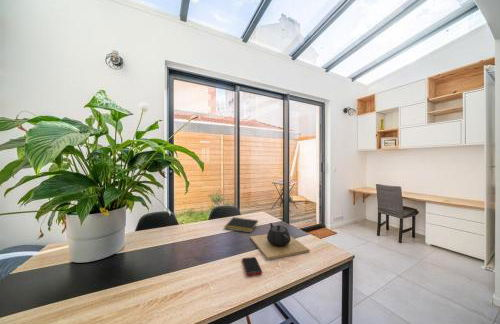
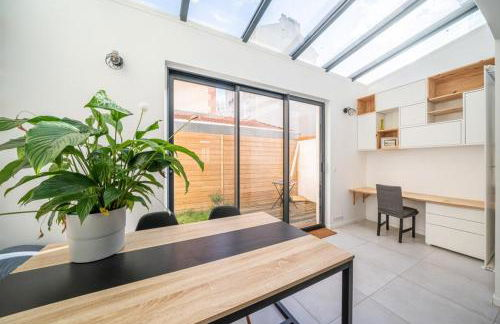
- notepad (241, 224)
- cell phone (251, 265)
- teapot (277, 234)
